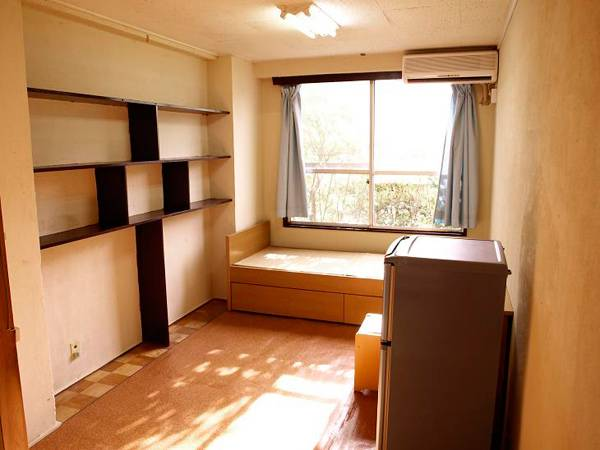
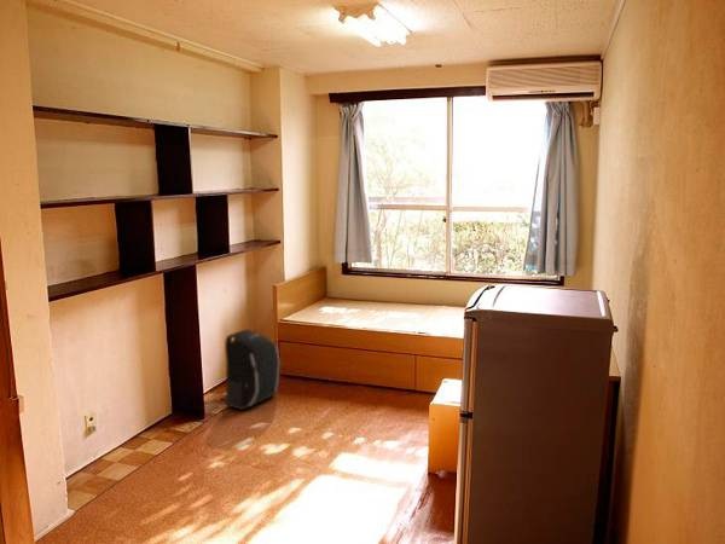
+ backpack (246, 366)
